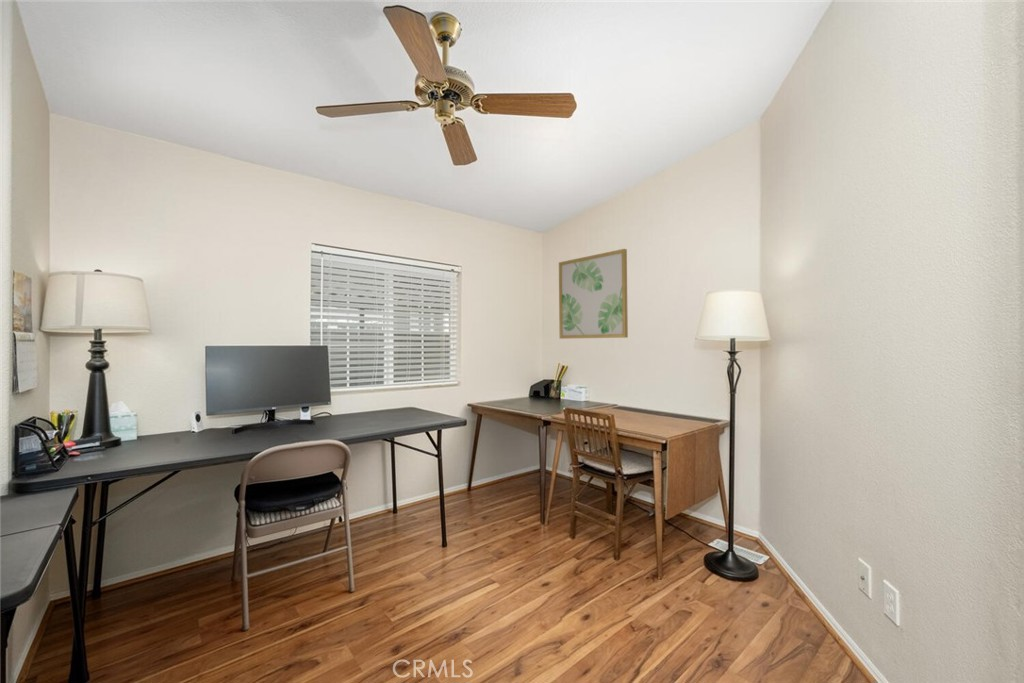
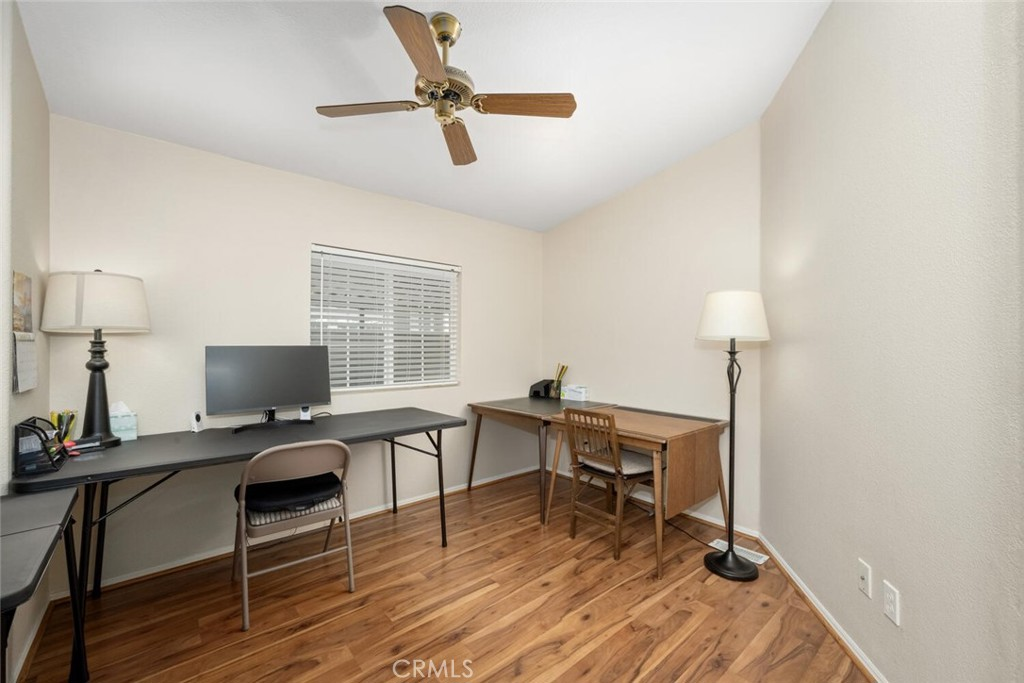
- wall art (590, 297)
